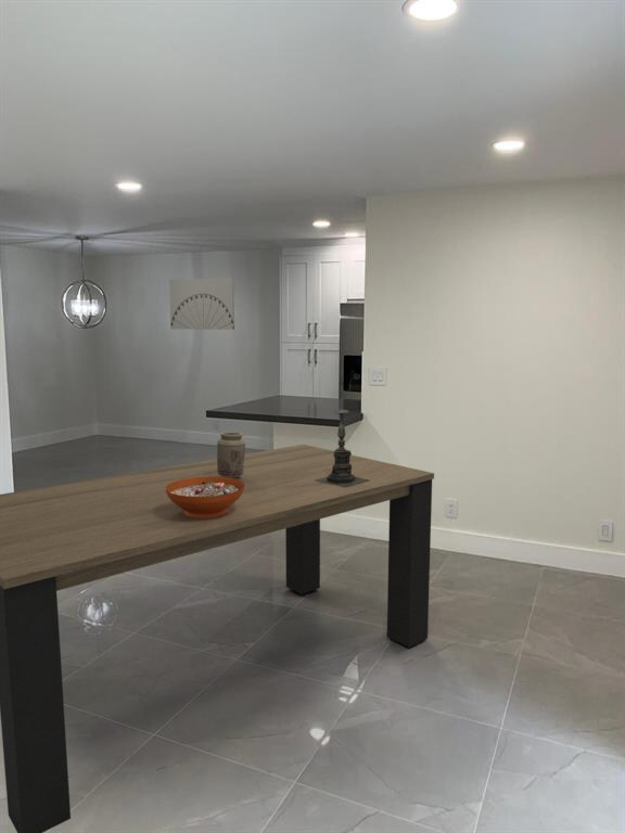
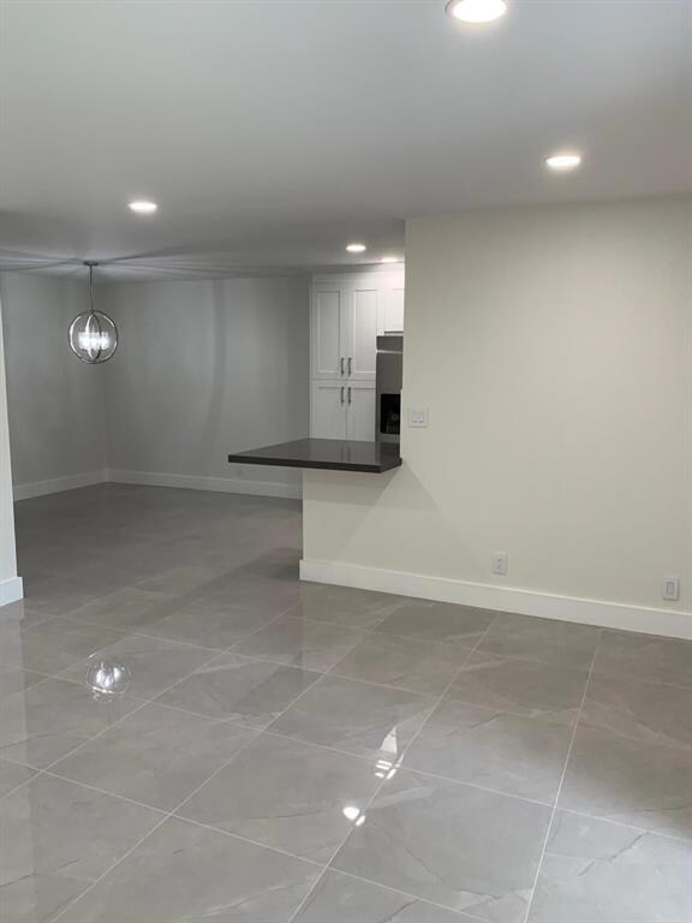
- candle holder (342, 439)
- vase (231, 454)
- dining table (204, 550)
- wall art (201, 304)
- decorative bowl (205, 498)
